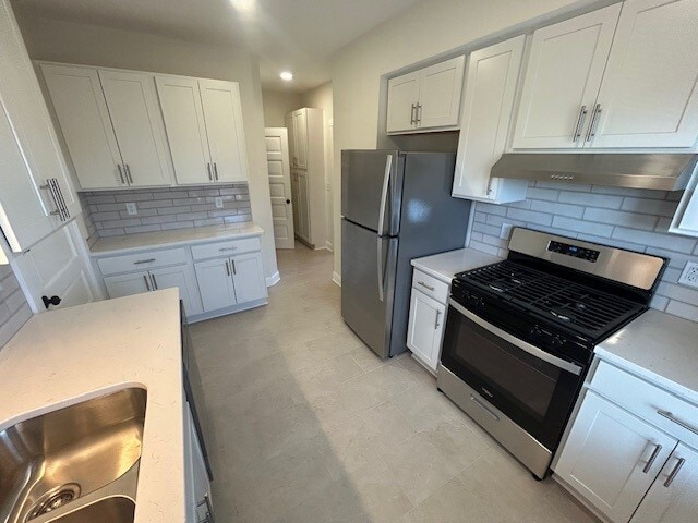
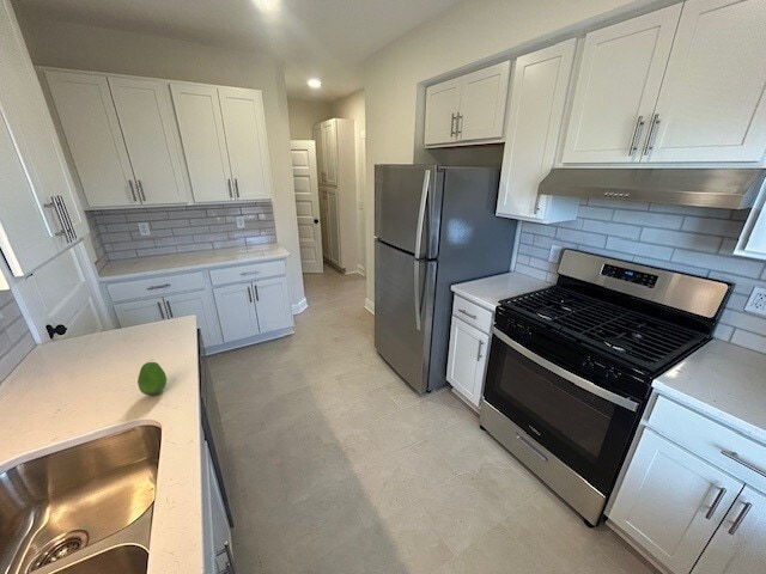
+ fruit (151, 378)
